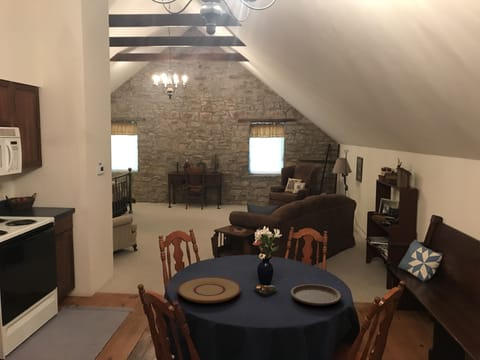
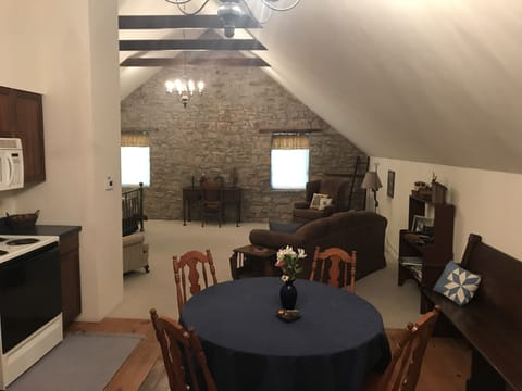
- plate (209, 289)
- plate (315, 294)
